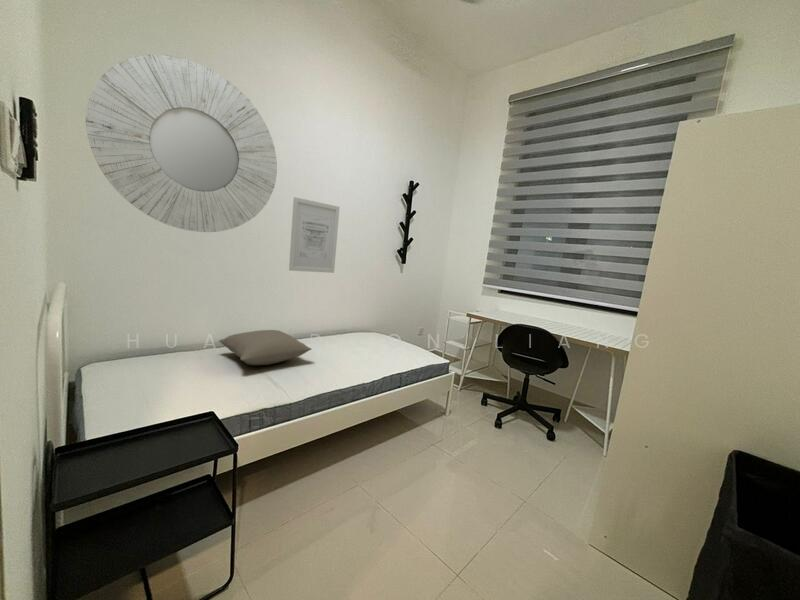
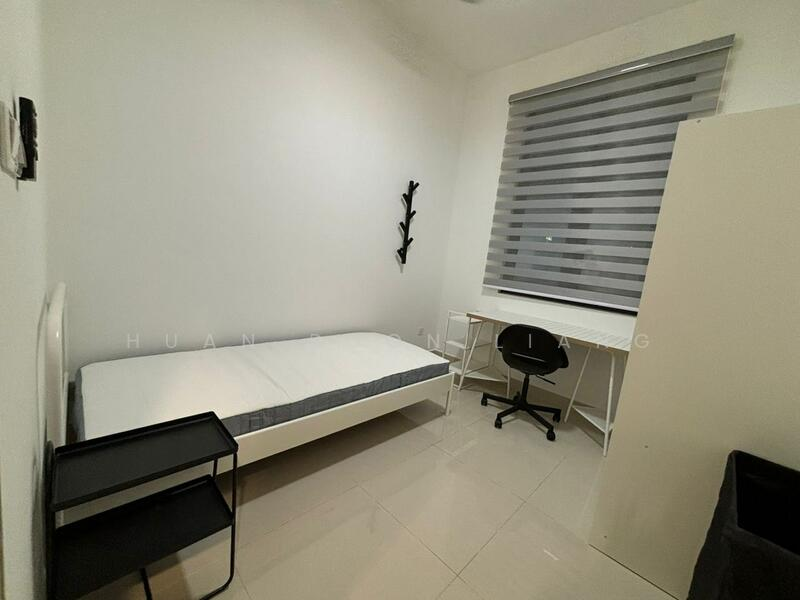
- pillow (265, 345)
- wall art (315, 237)
- mirror (197, 151)
